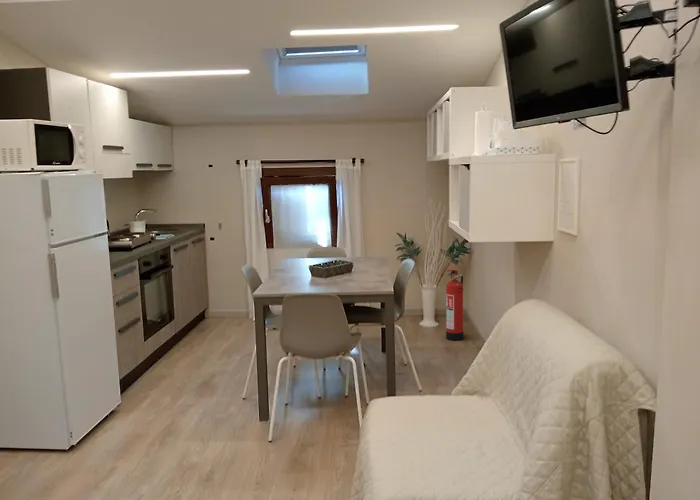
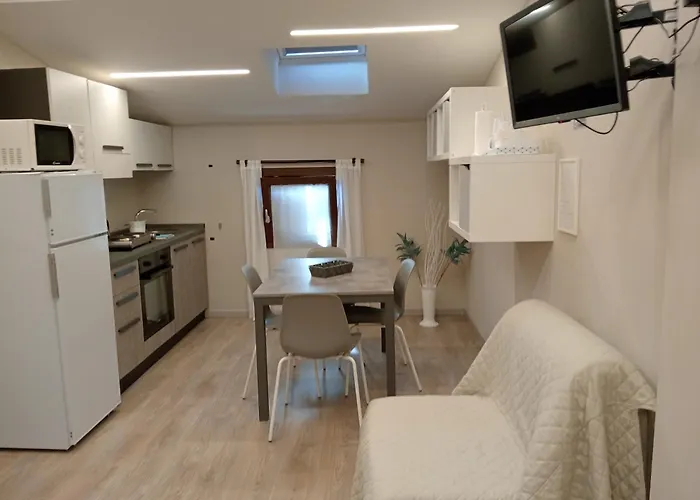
- fire extinguisher (455, 303)
